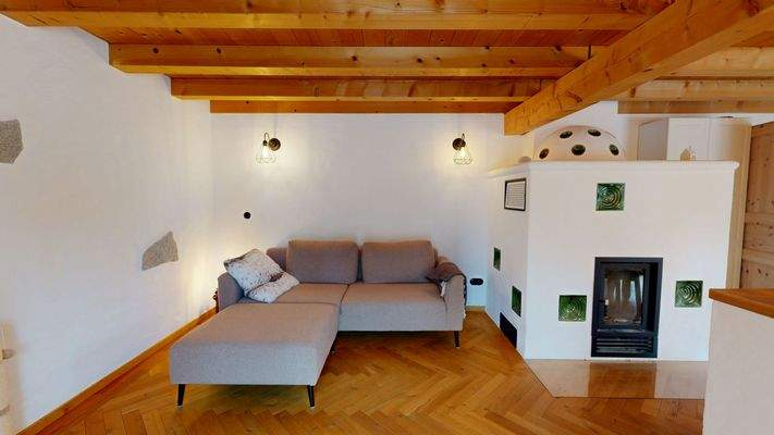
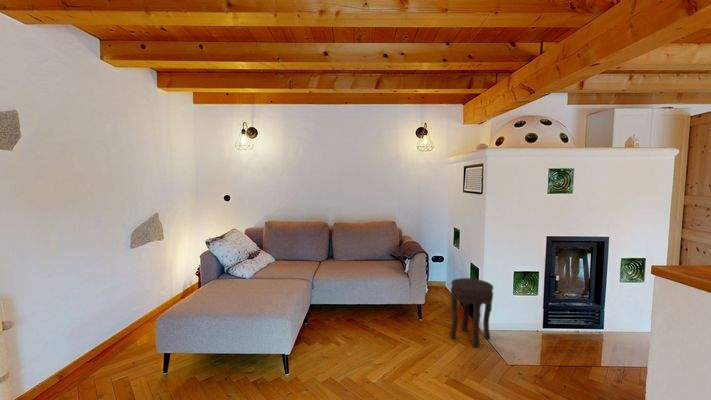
+ side table (468, 311)
